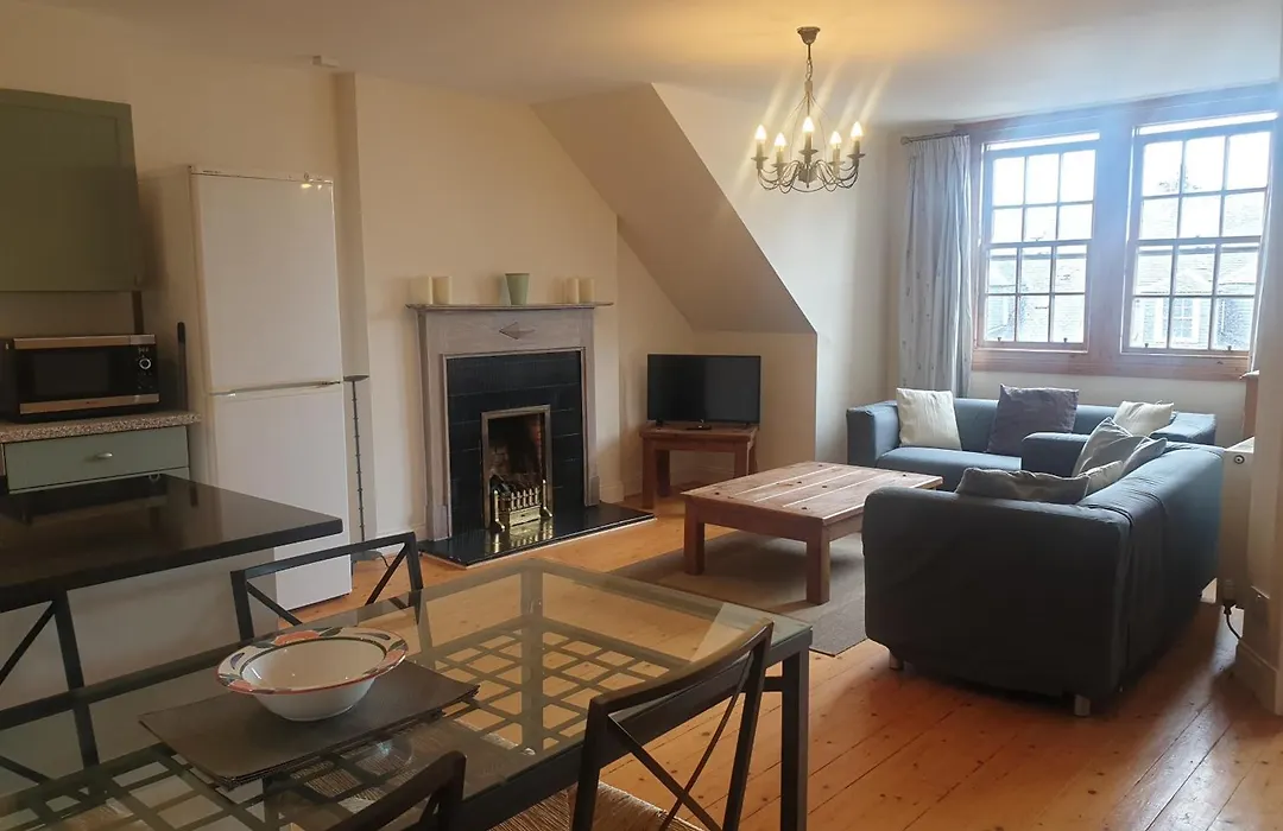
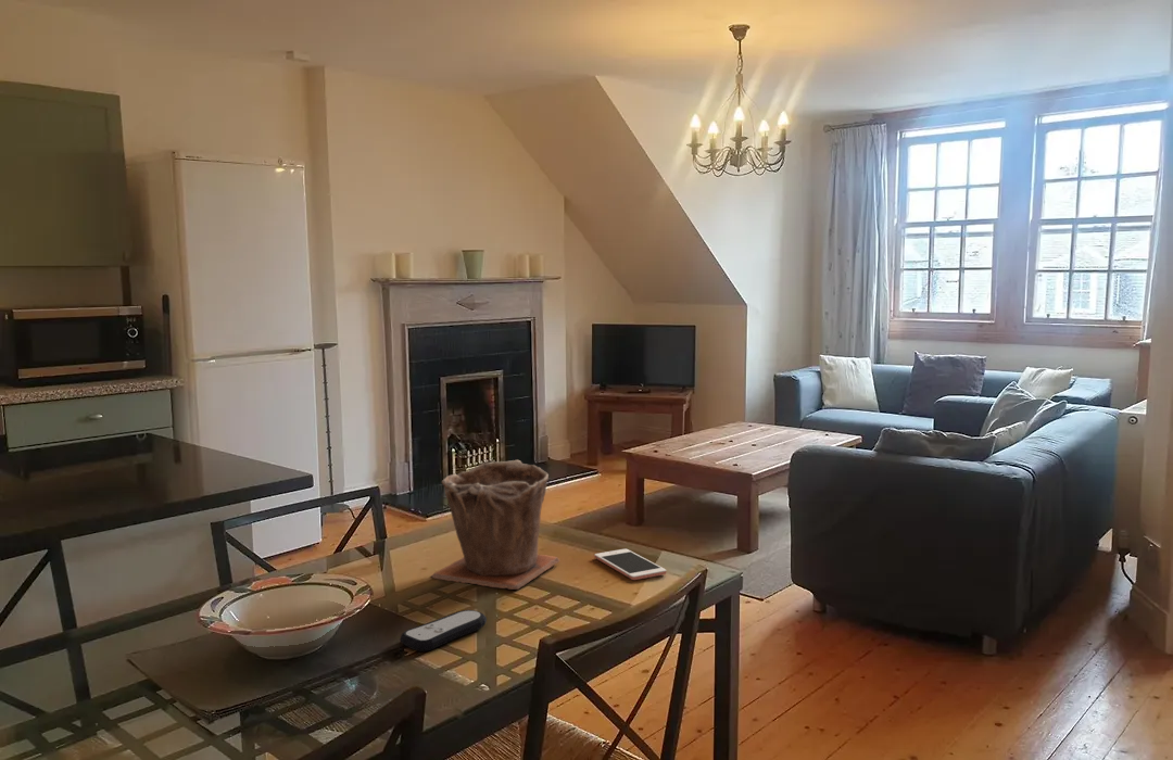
+ plant pot (495, 519)
+ cell phone (629, 563)
+ remote control (445, 629)
